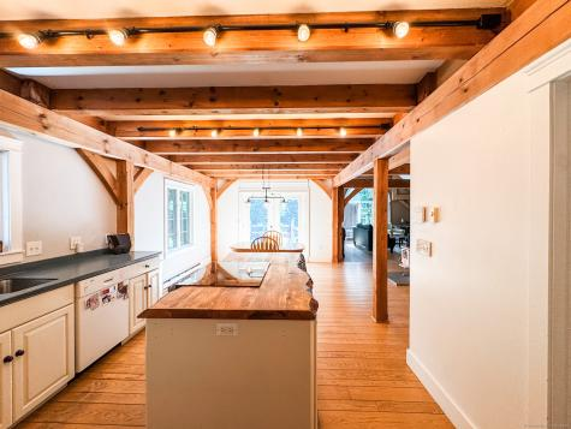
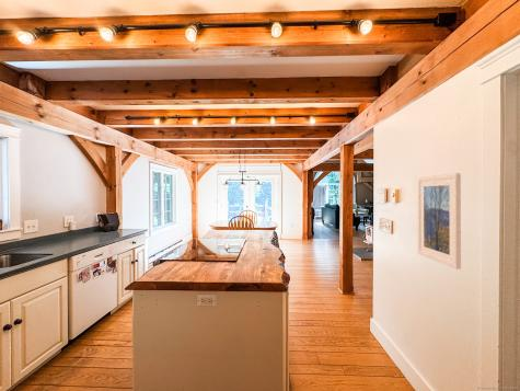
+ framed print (436, 218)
